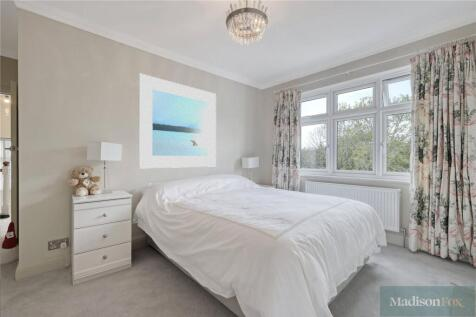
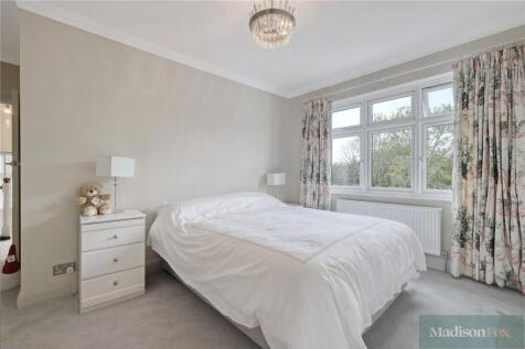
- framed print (182, 126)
